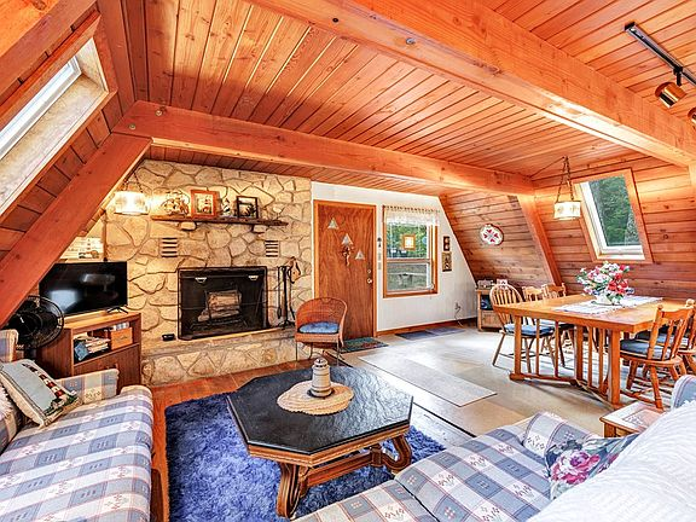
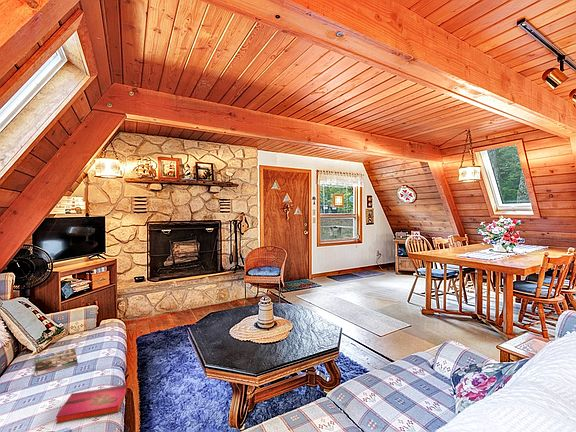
+ magazine (56, 360)
+ hardback book (94, 402)
